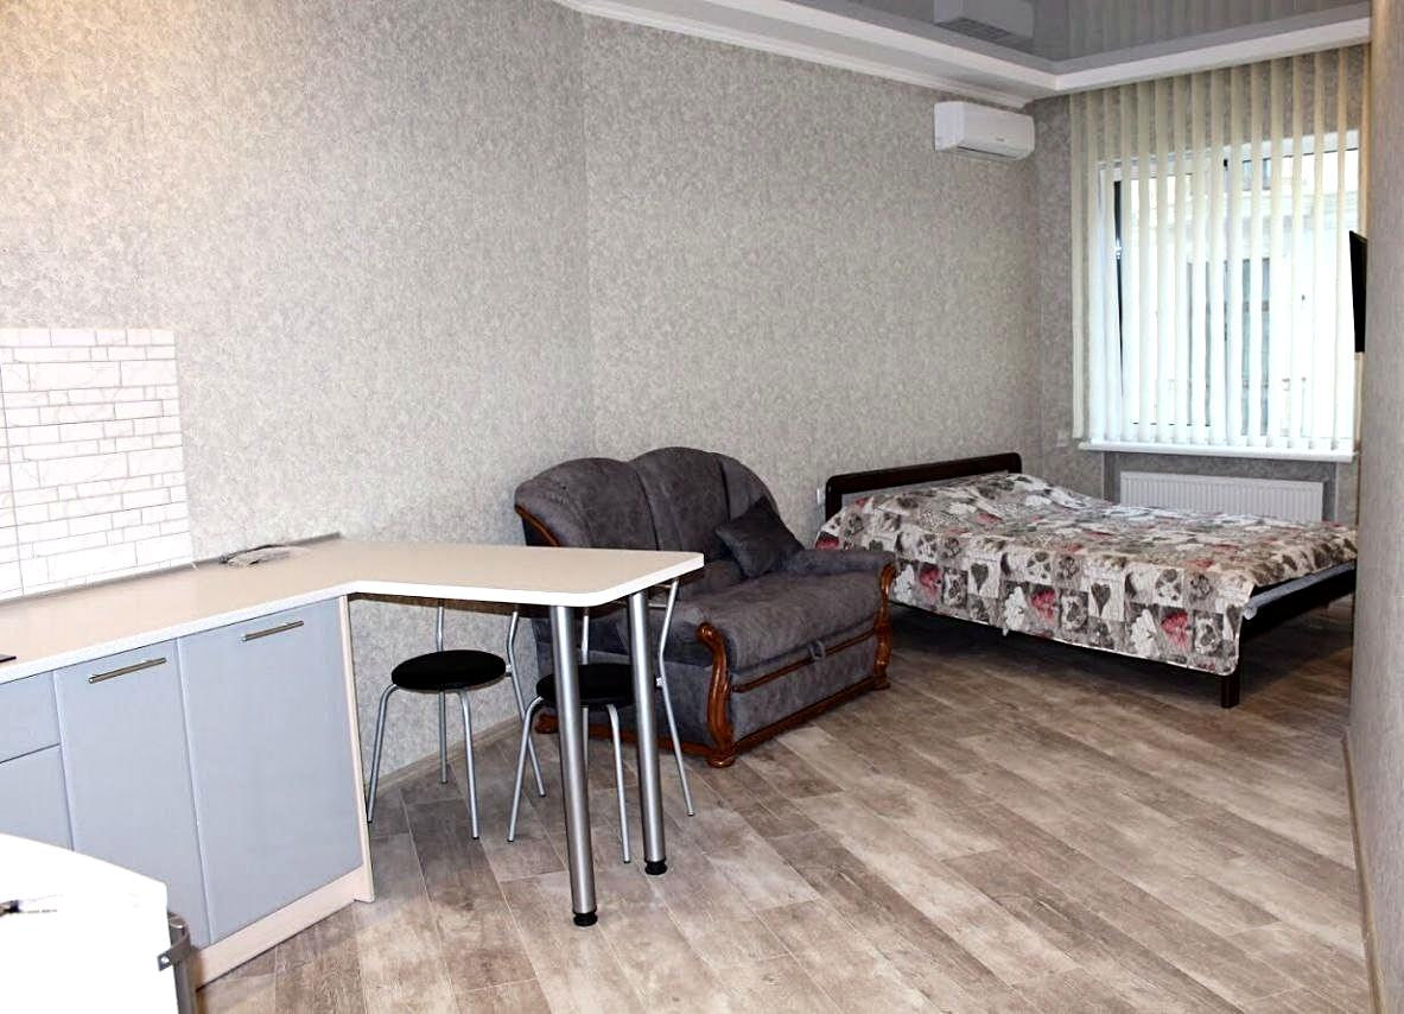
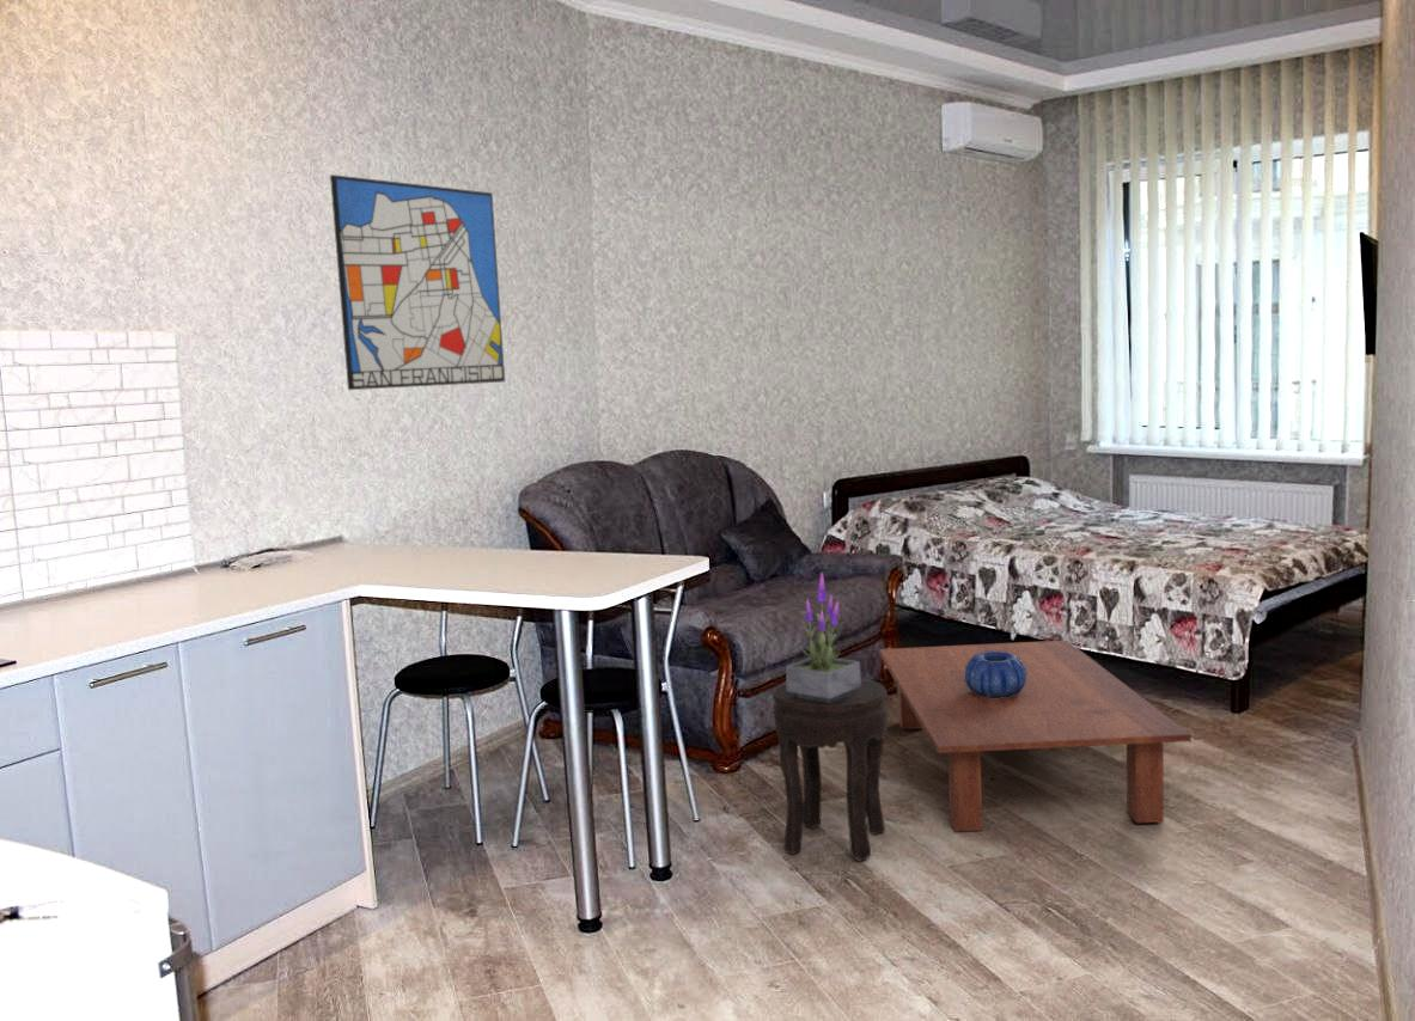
+ potted plant (821, 634)
+ side table (819, 766)
+ wall art (423, 286)
+ decorative bowl (995, 672)
+ coffee table (1012, 726)
